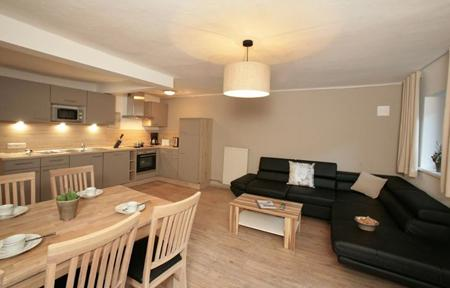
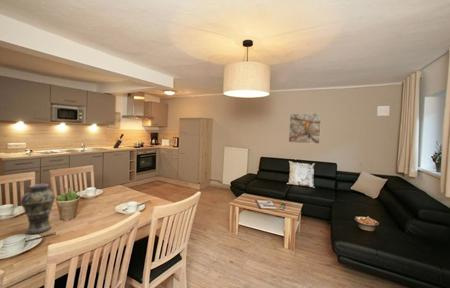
+ vase (38, 207)
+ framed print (304, 128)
